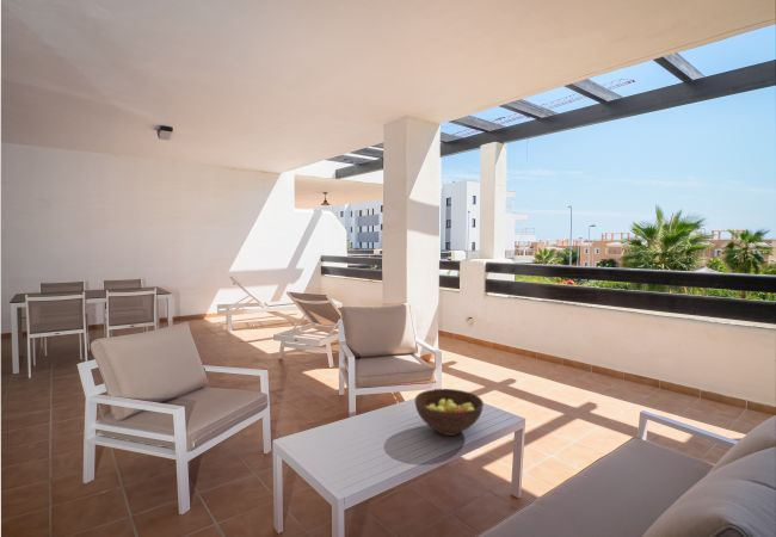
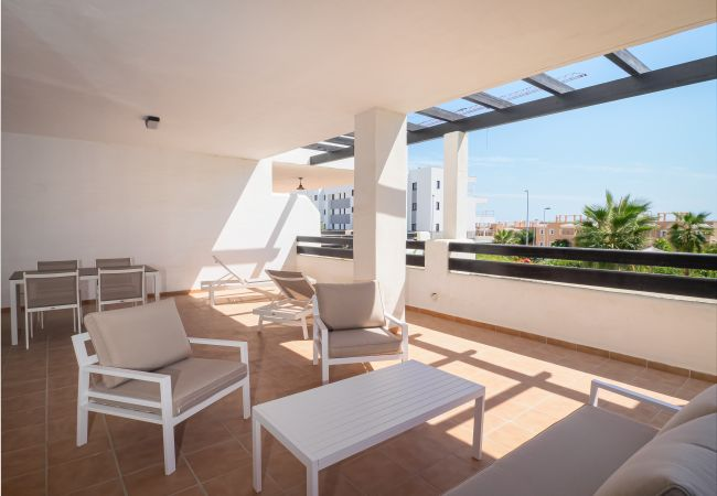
- fruit bowl (448, 414)
